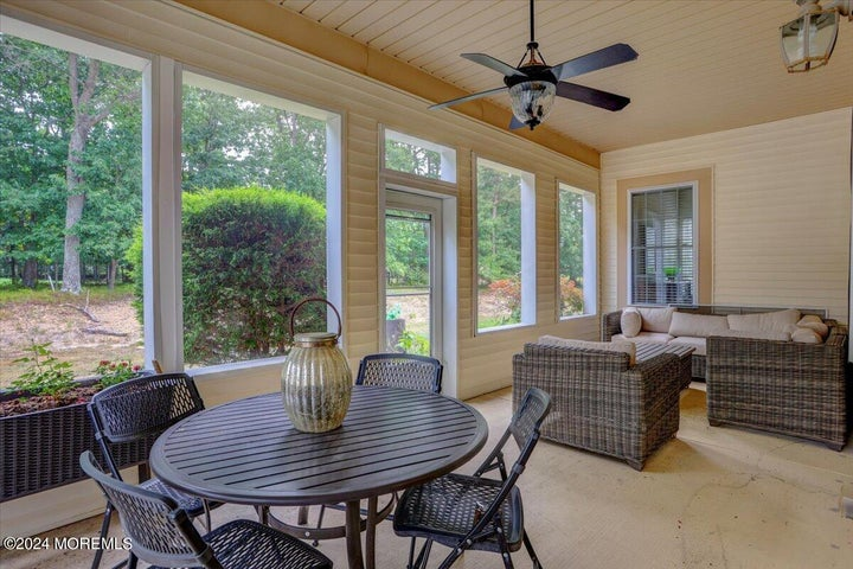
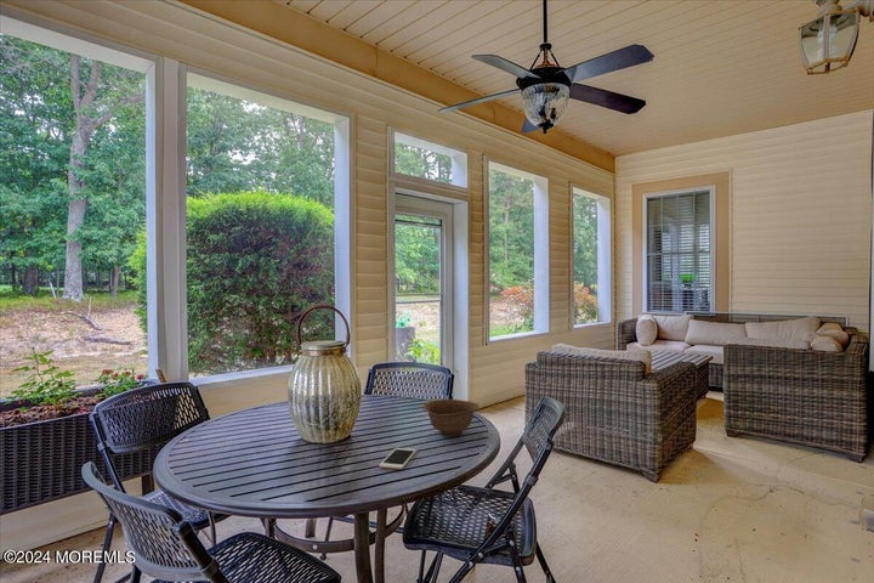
+ bowl (450, 418)
+ cell phone (398, 458)
